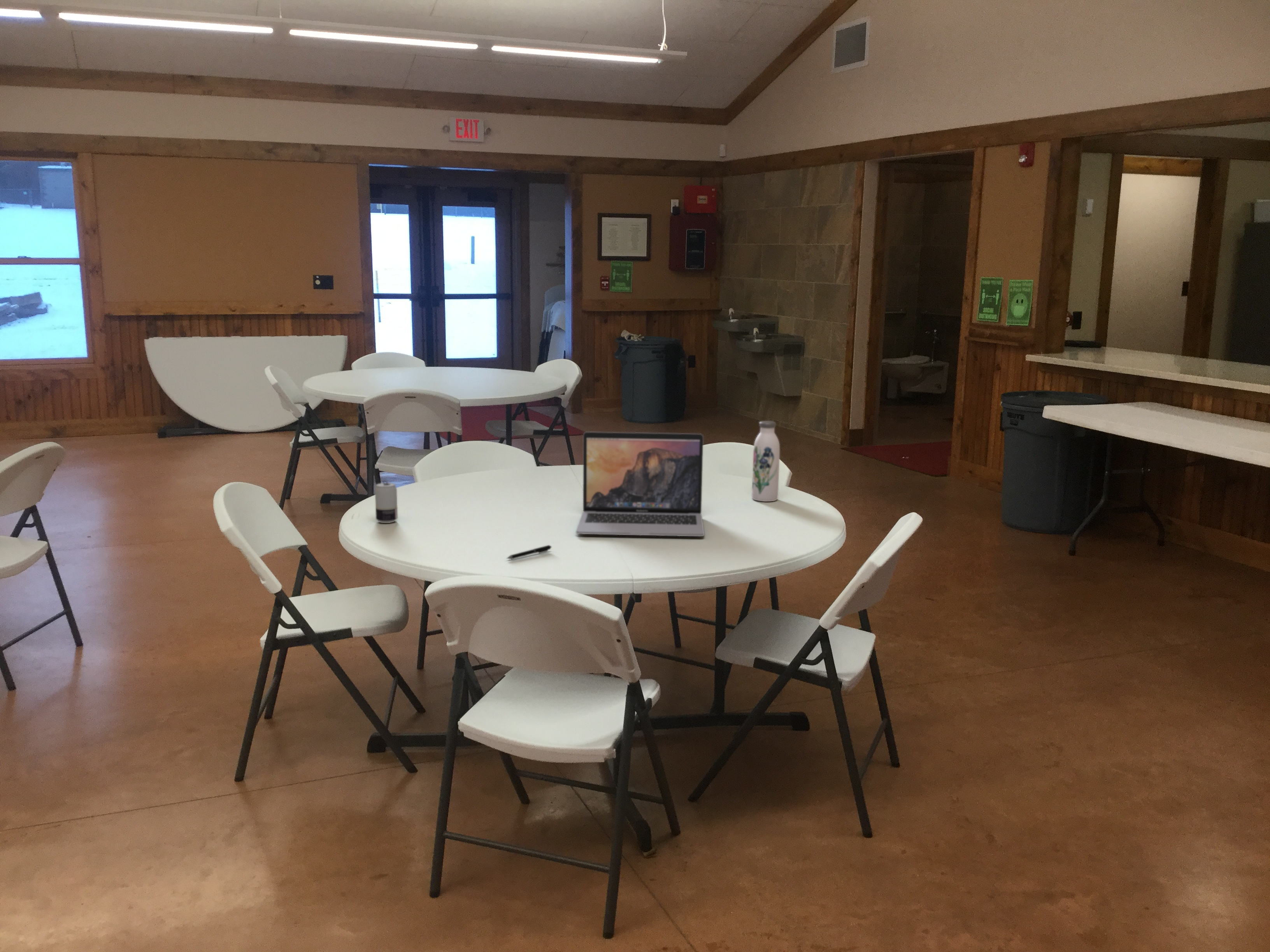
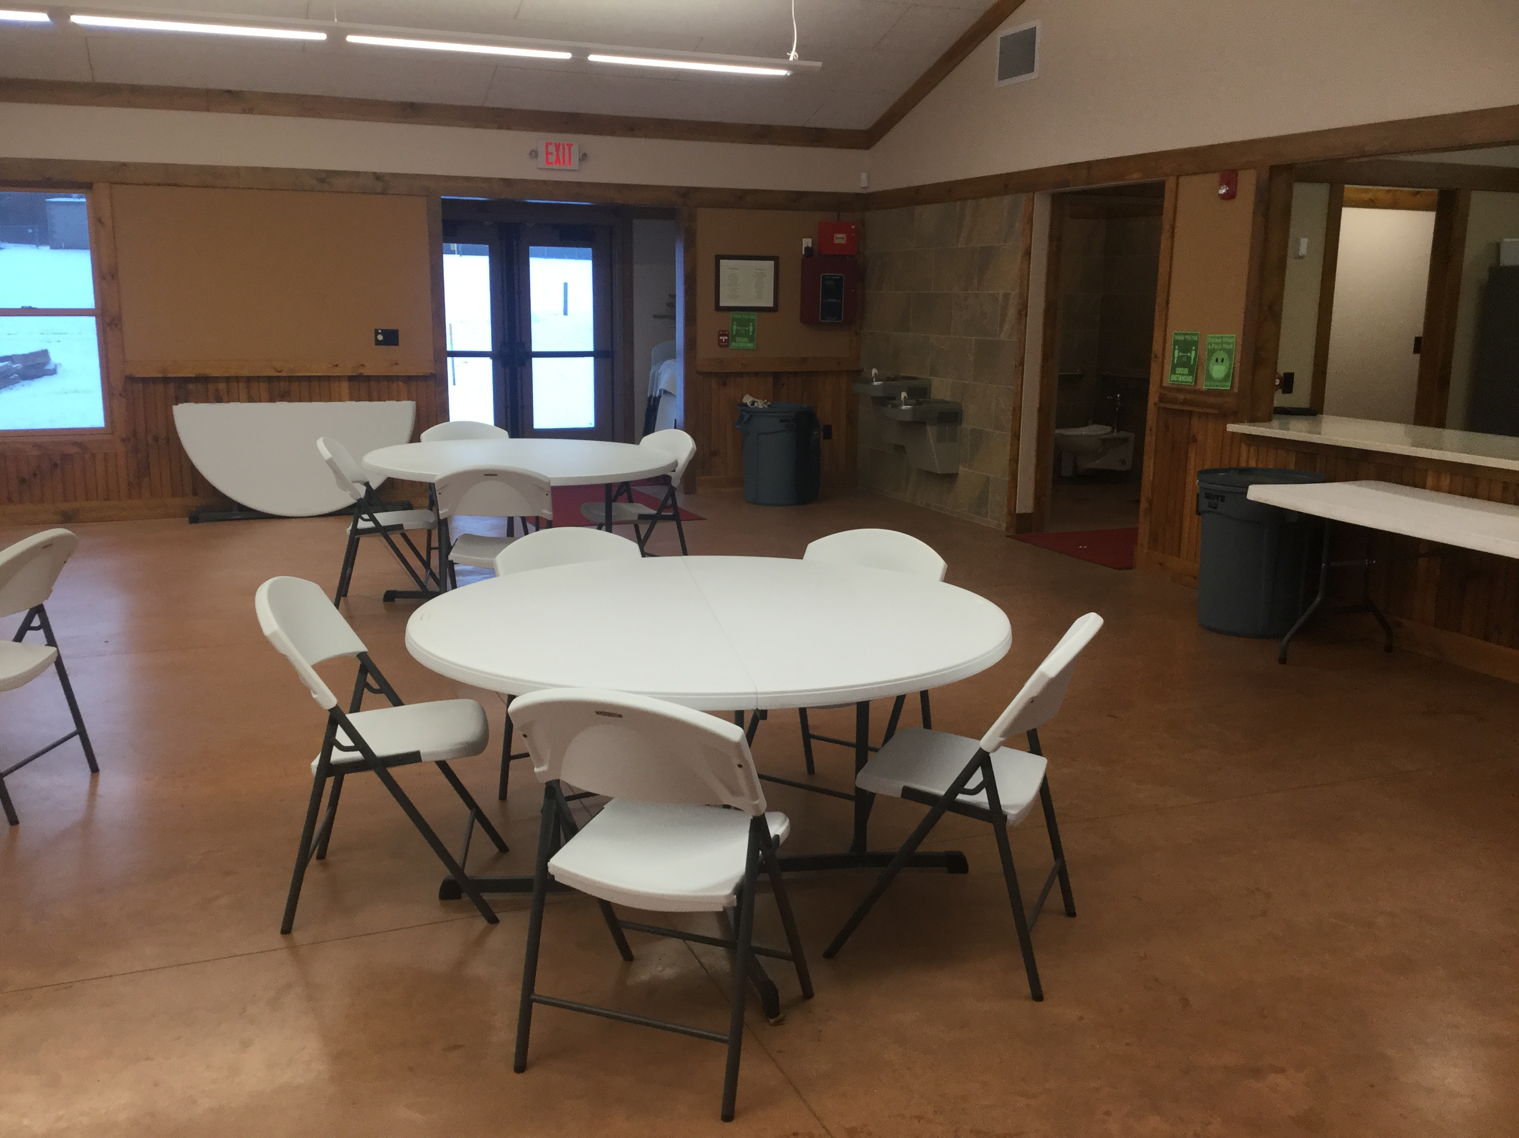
- beverage can (386, 500)
- laptop (642, 483)
- water bottle (766, 460)
- pen (529, 552)
